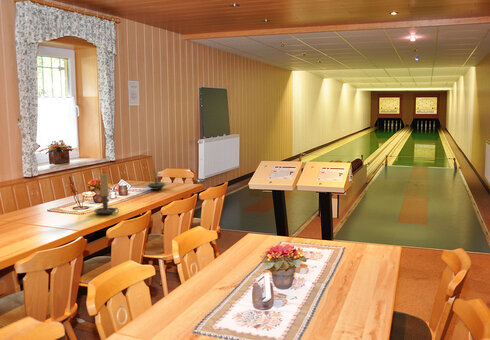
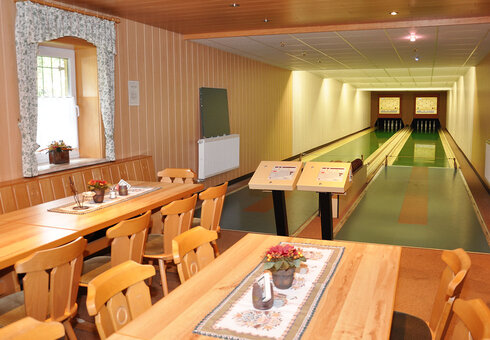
- terrarium (155, 172)
- candle holder (106, 193)
